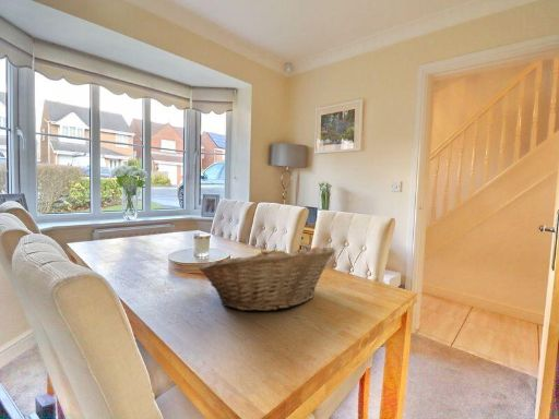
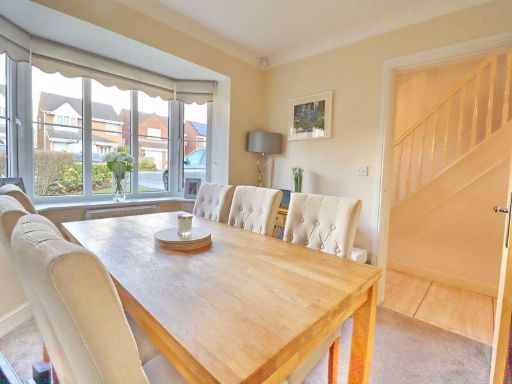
- fruit basket (270, 270)
